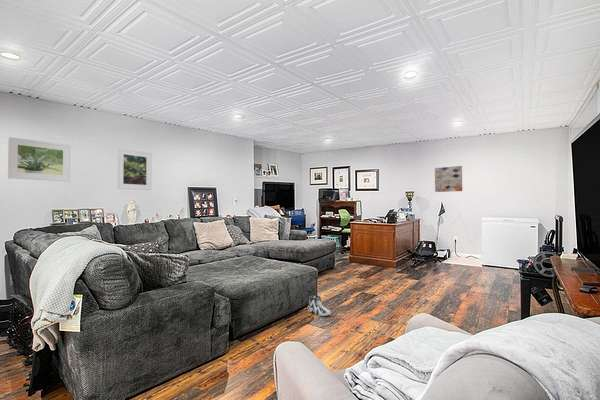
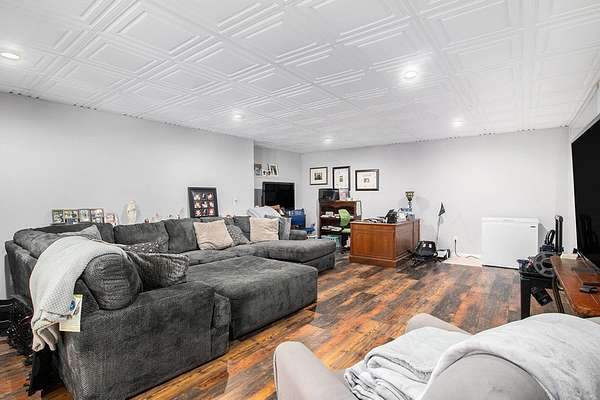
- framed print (41, 160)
- sneaker (319, 304)
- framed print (135, 170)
- wall art (448, 179)
